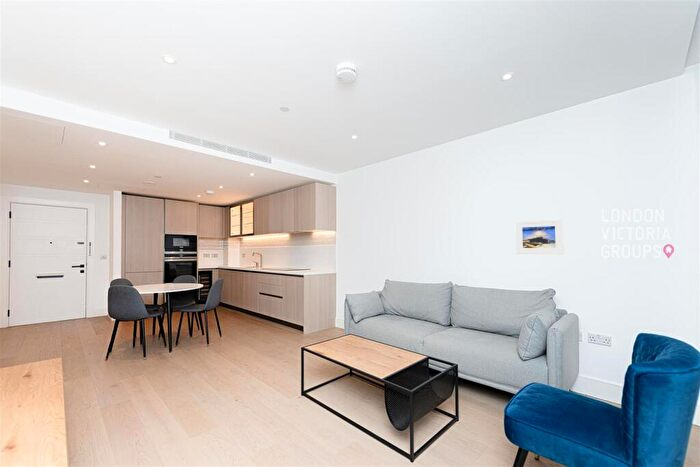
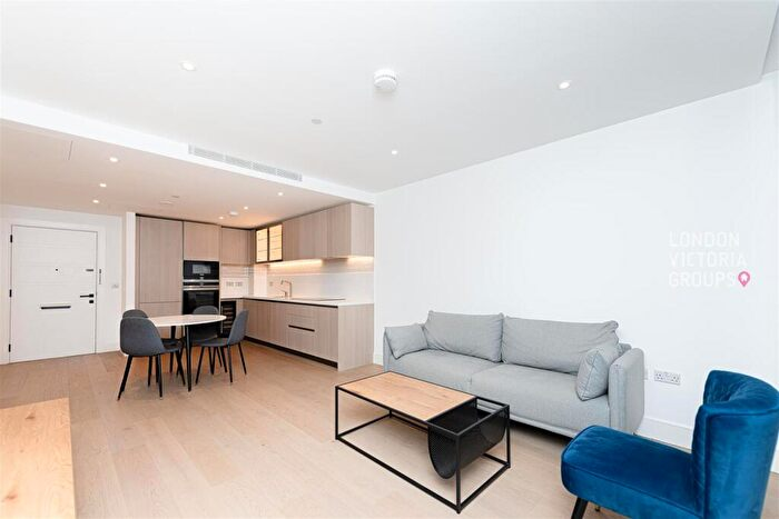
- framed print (538, 237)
